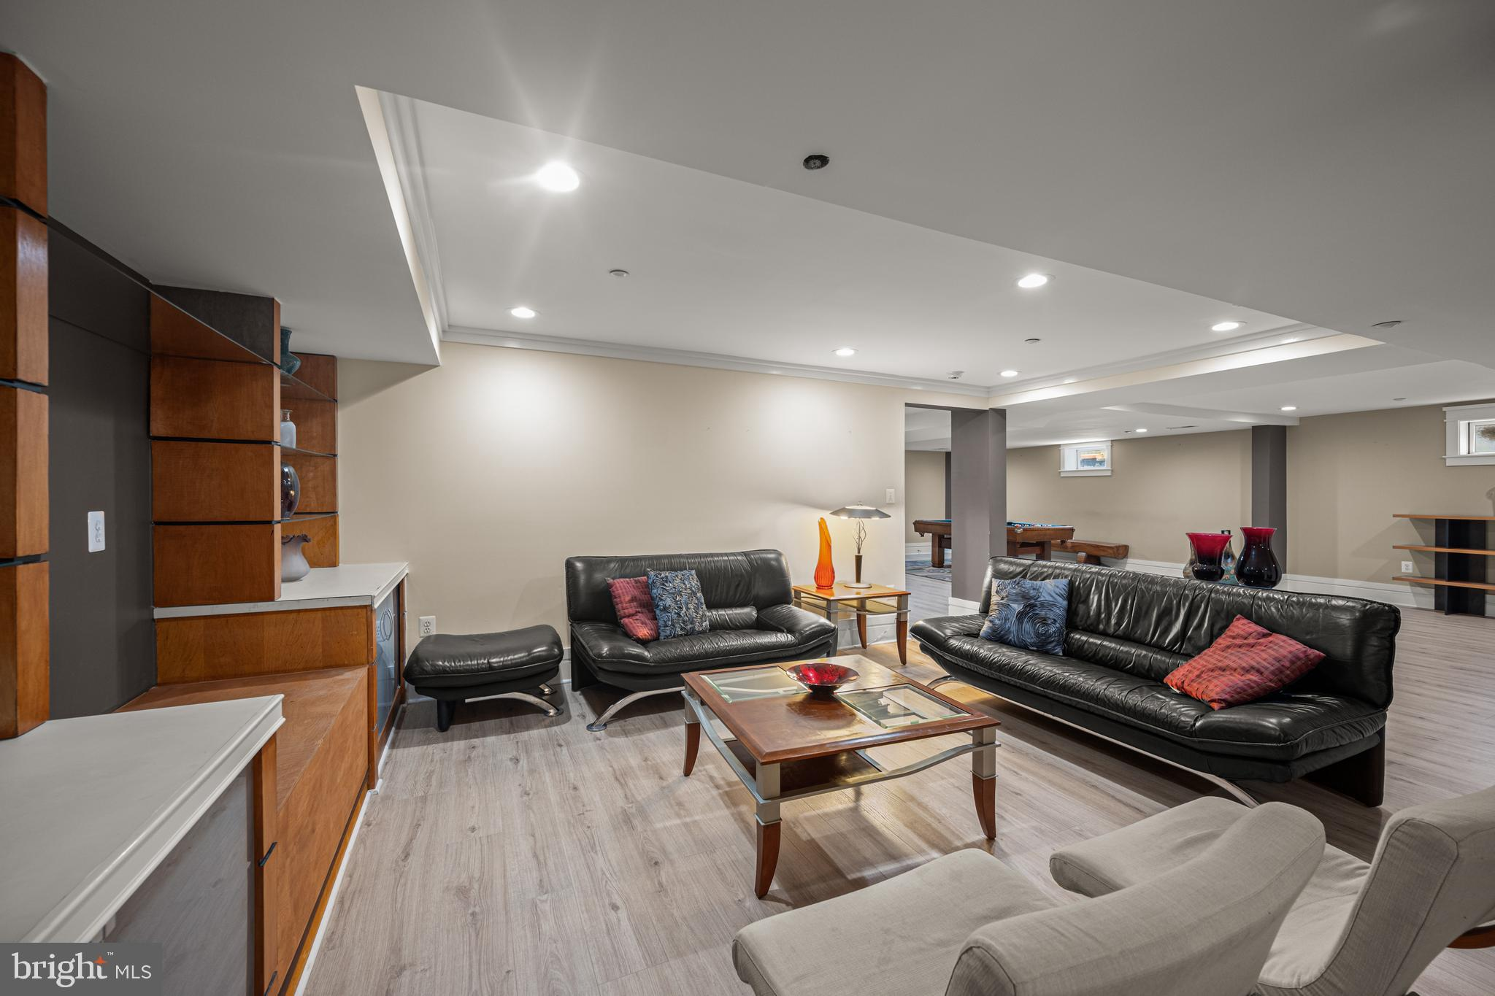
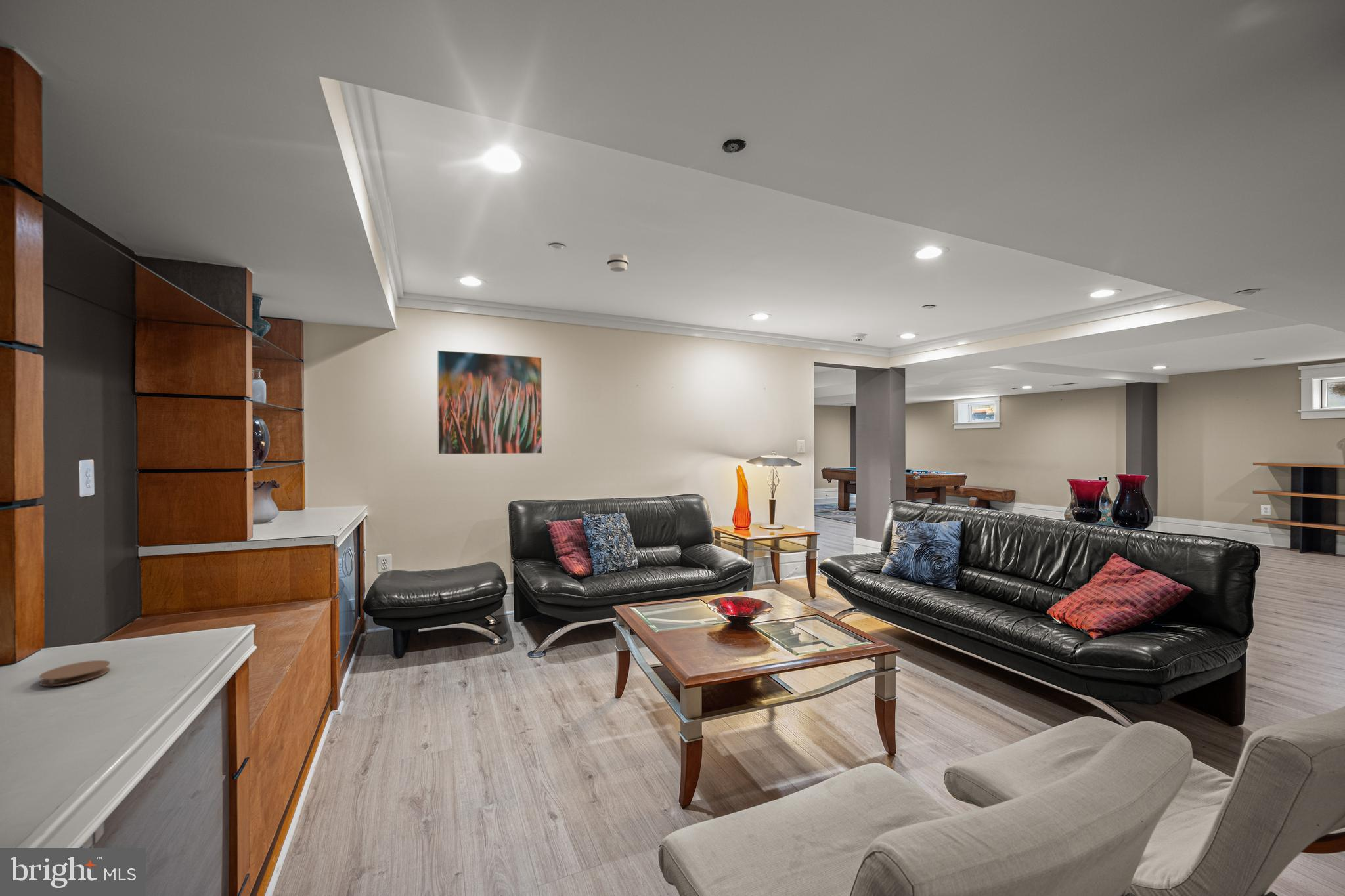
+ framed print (491, 404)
+ coaster (76, 672)
+ smoke detector (617, 263)
